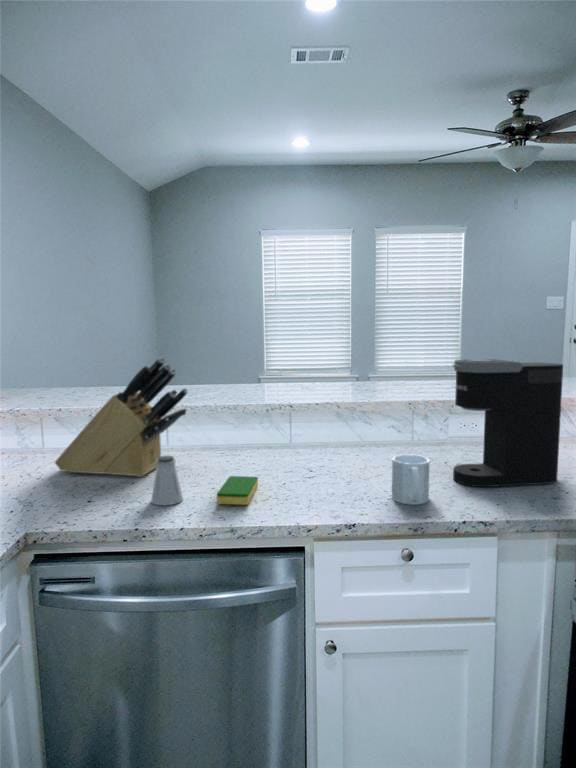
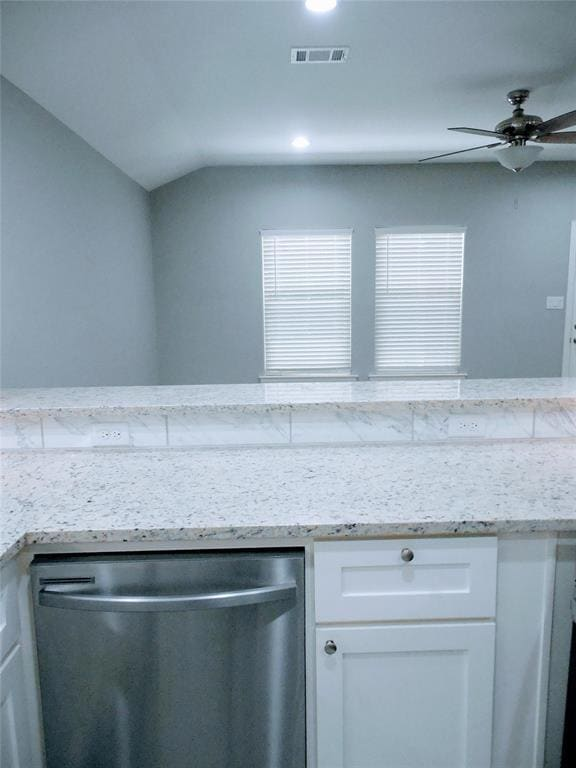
- knife block (121, 415)
- coffee maker (505, 420)
- mug (411, 481)
- saltshaker (166, 478)
- dish sponge (238, 489)
